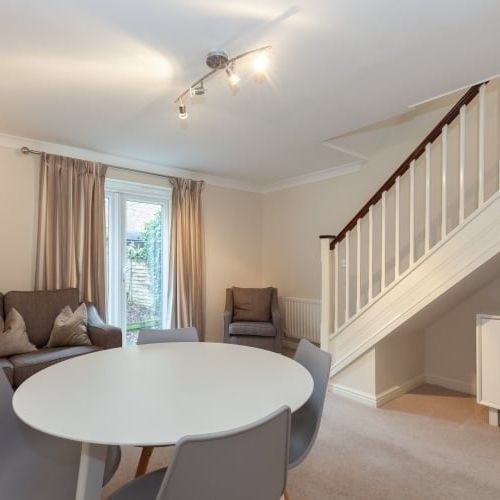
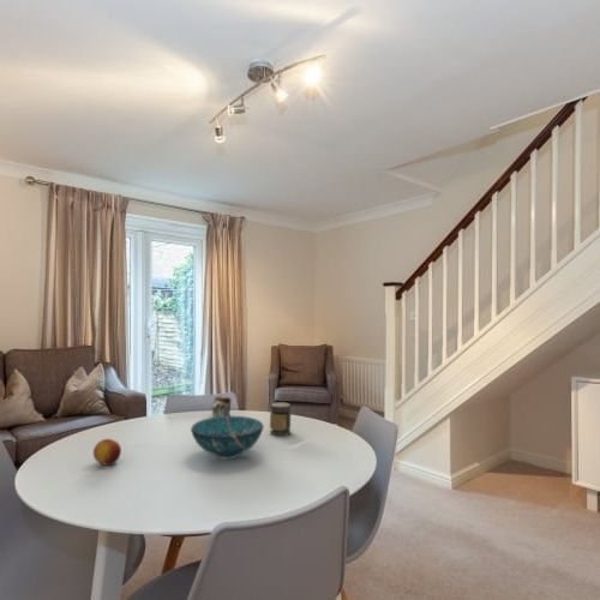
+ fruit (107, 450)
+ jar (280, 418)
+ mug (220, 407)
+ decorative bowl (227, 439)
